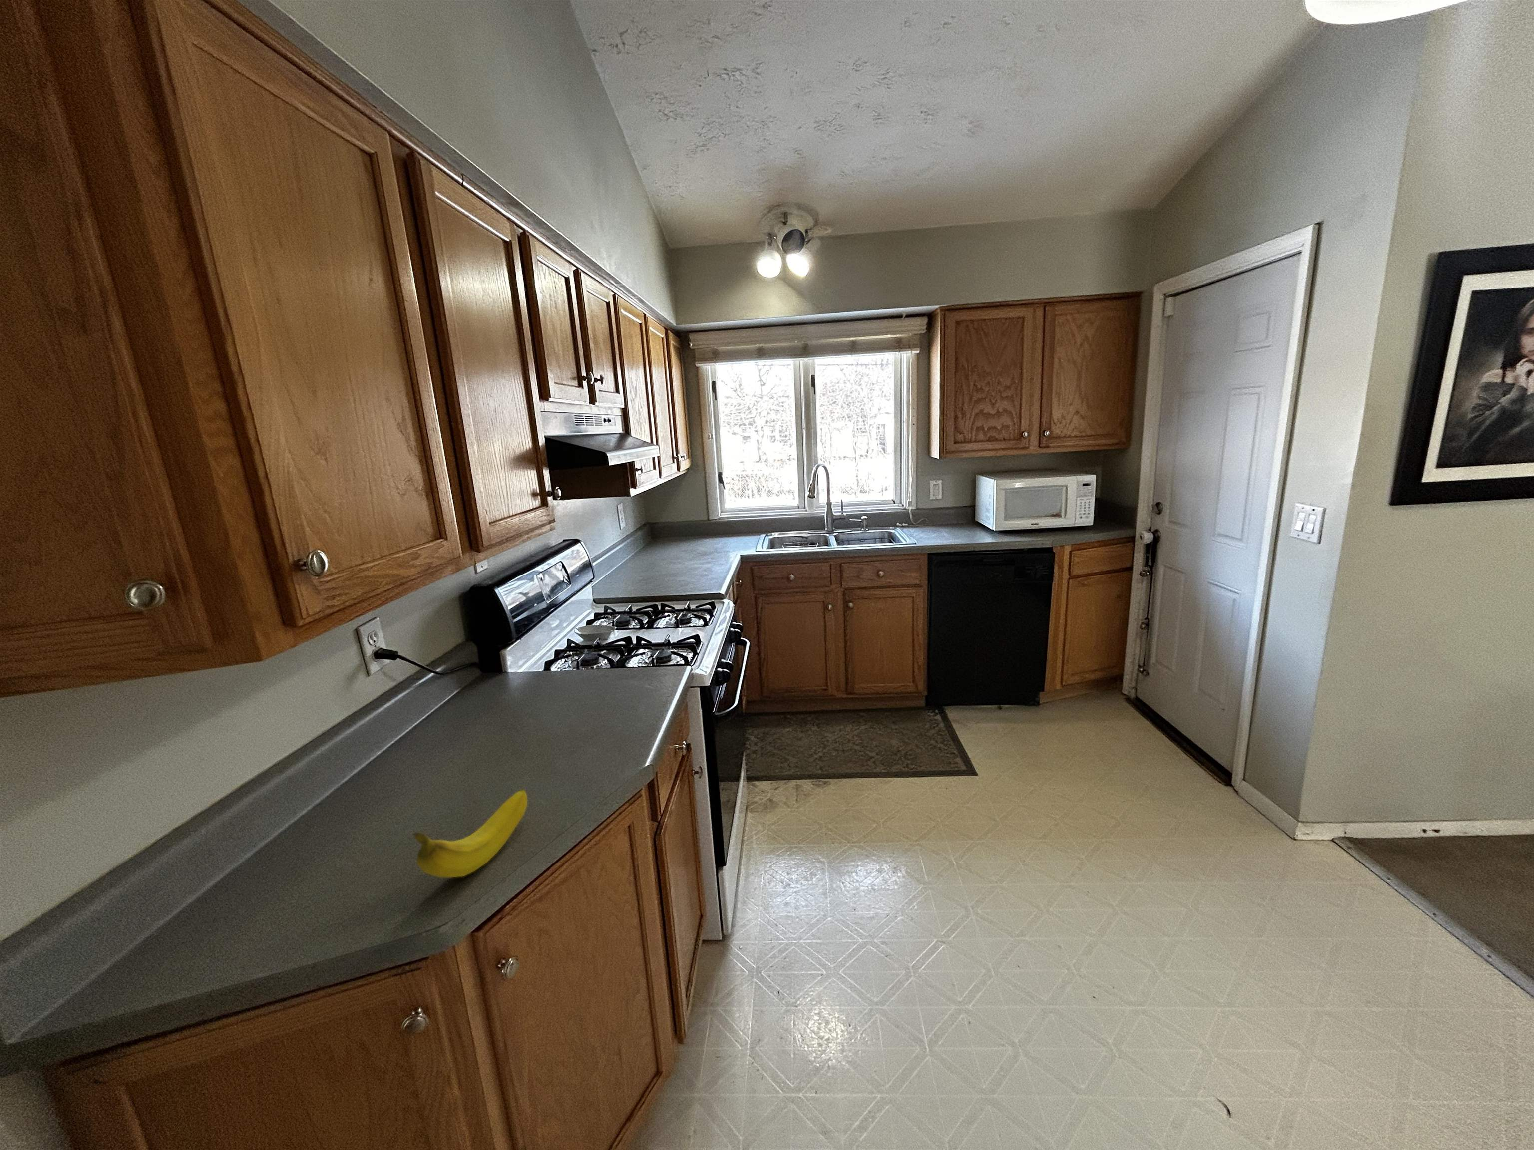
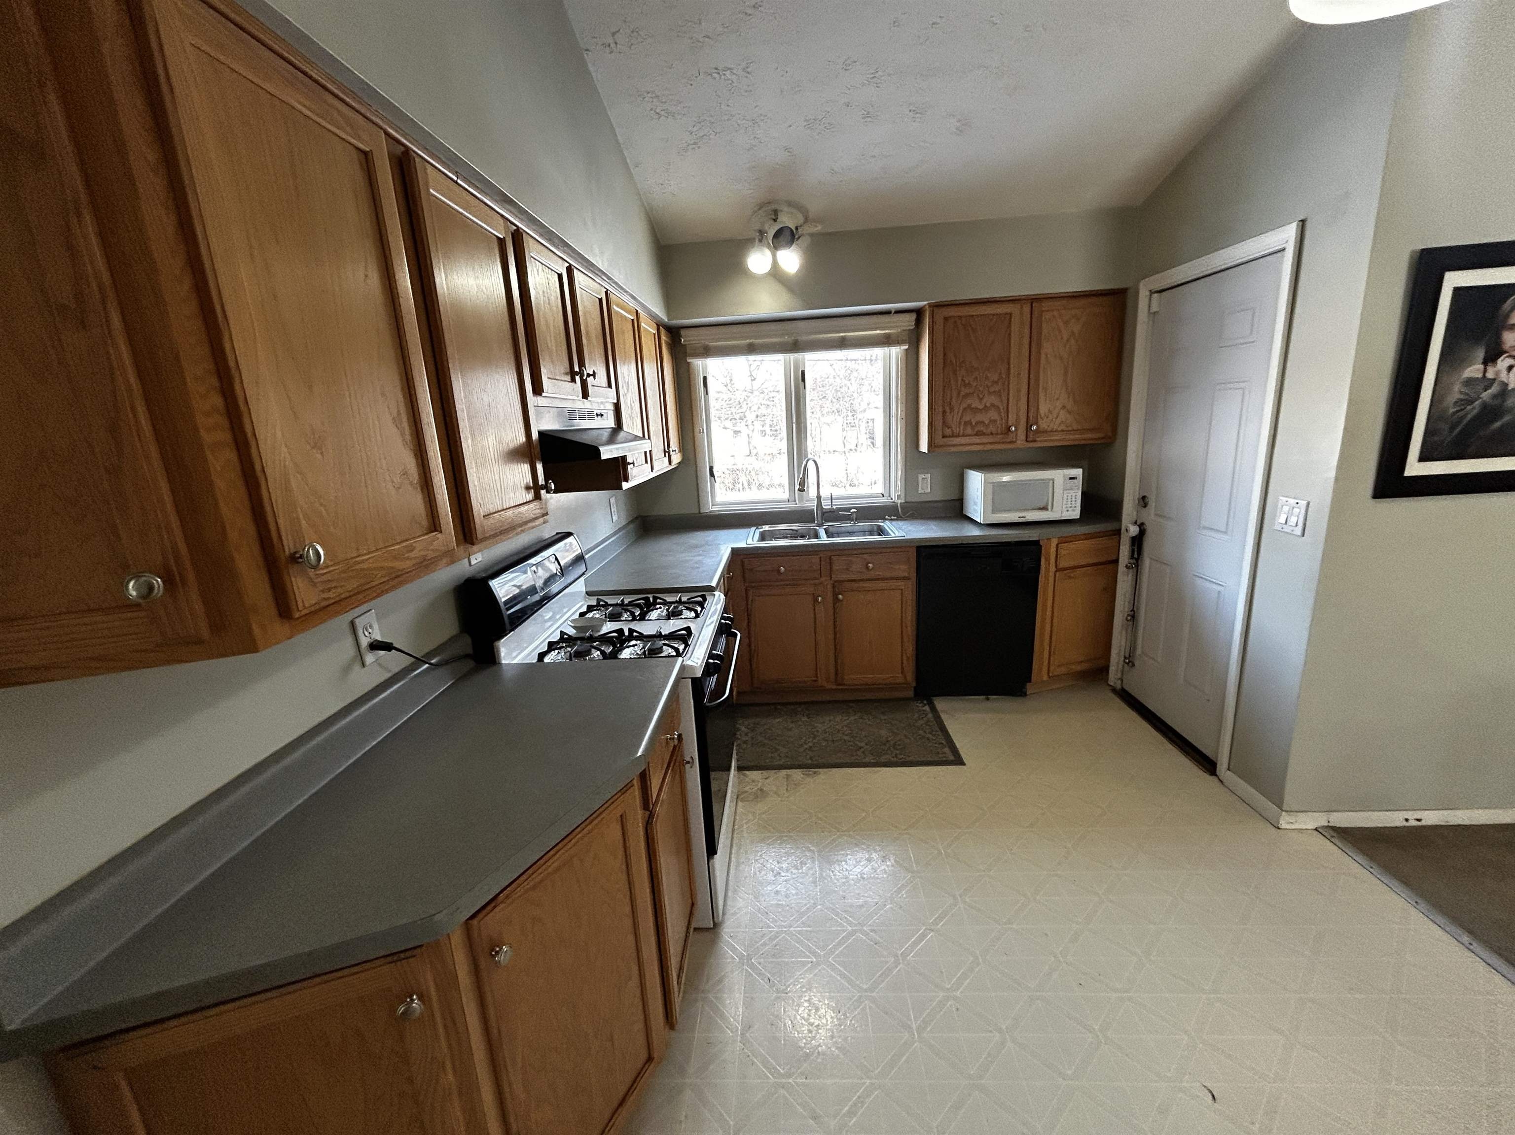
- fruit (478, 829)
